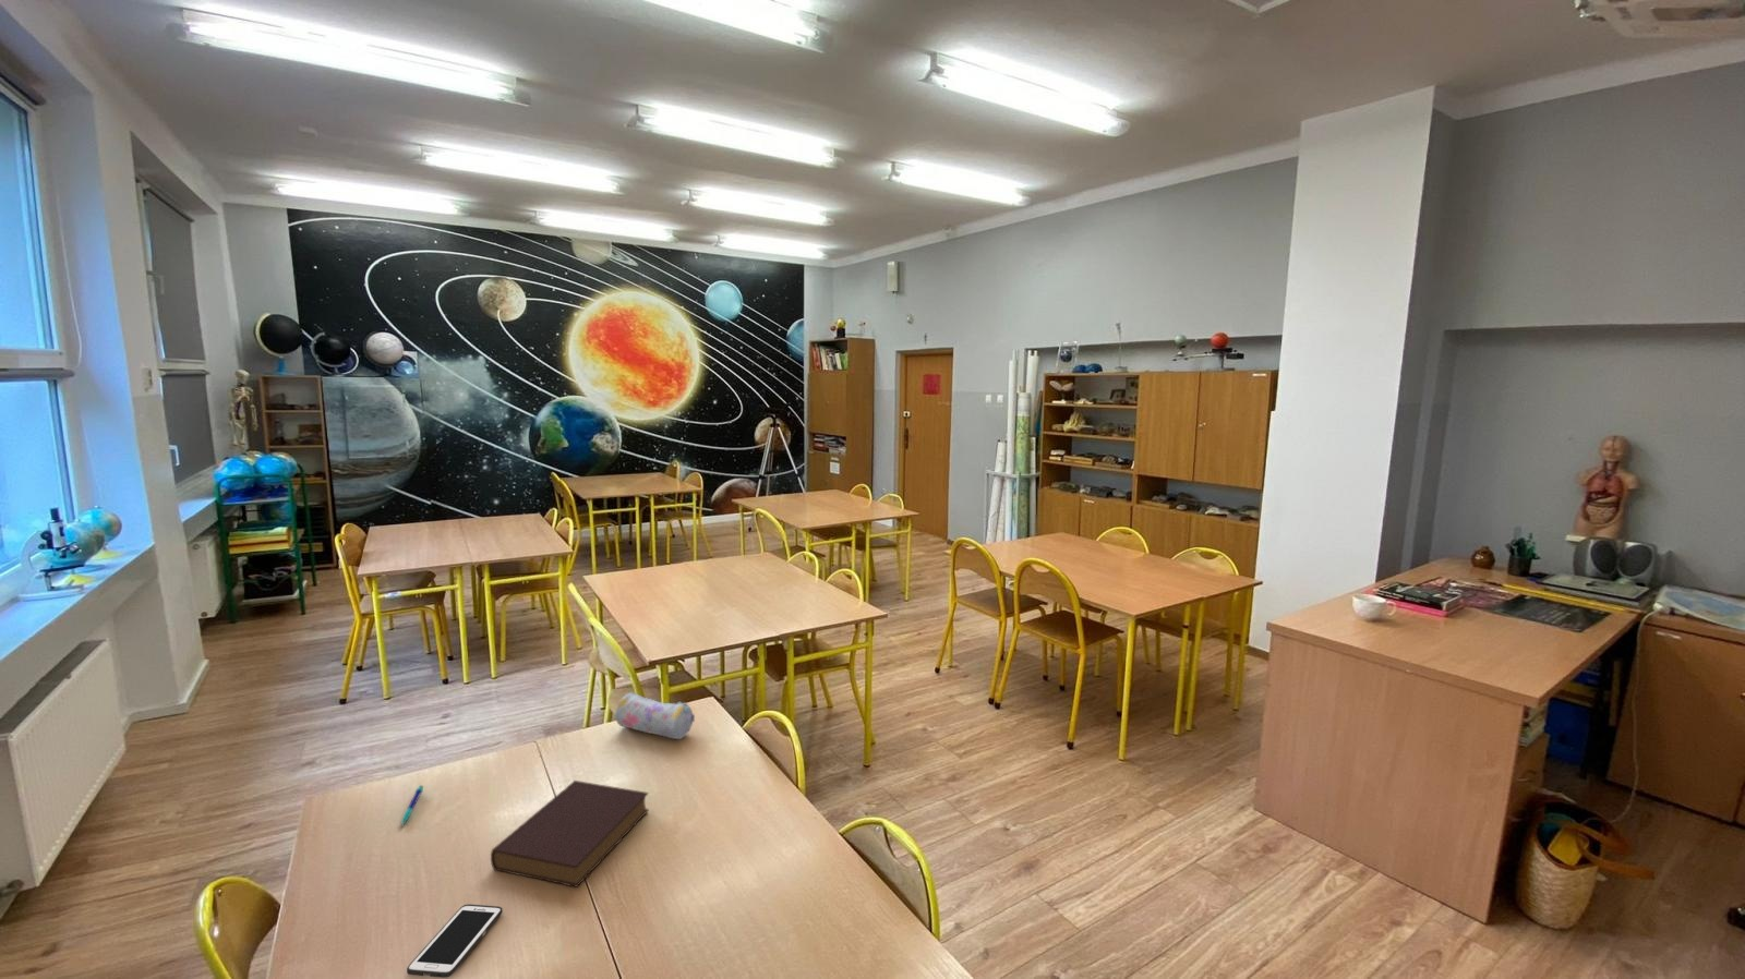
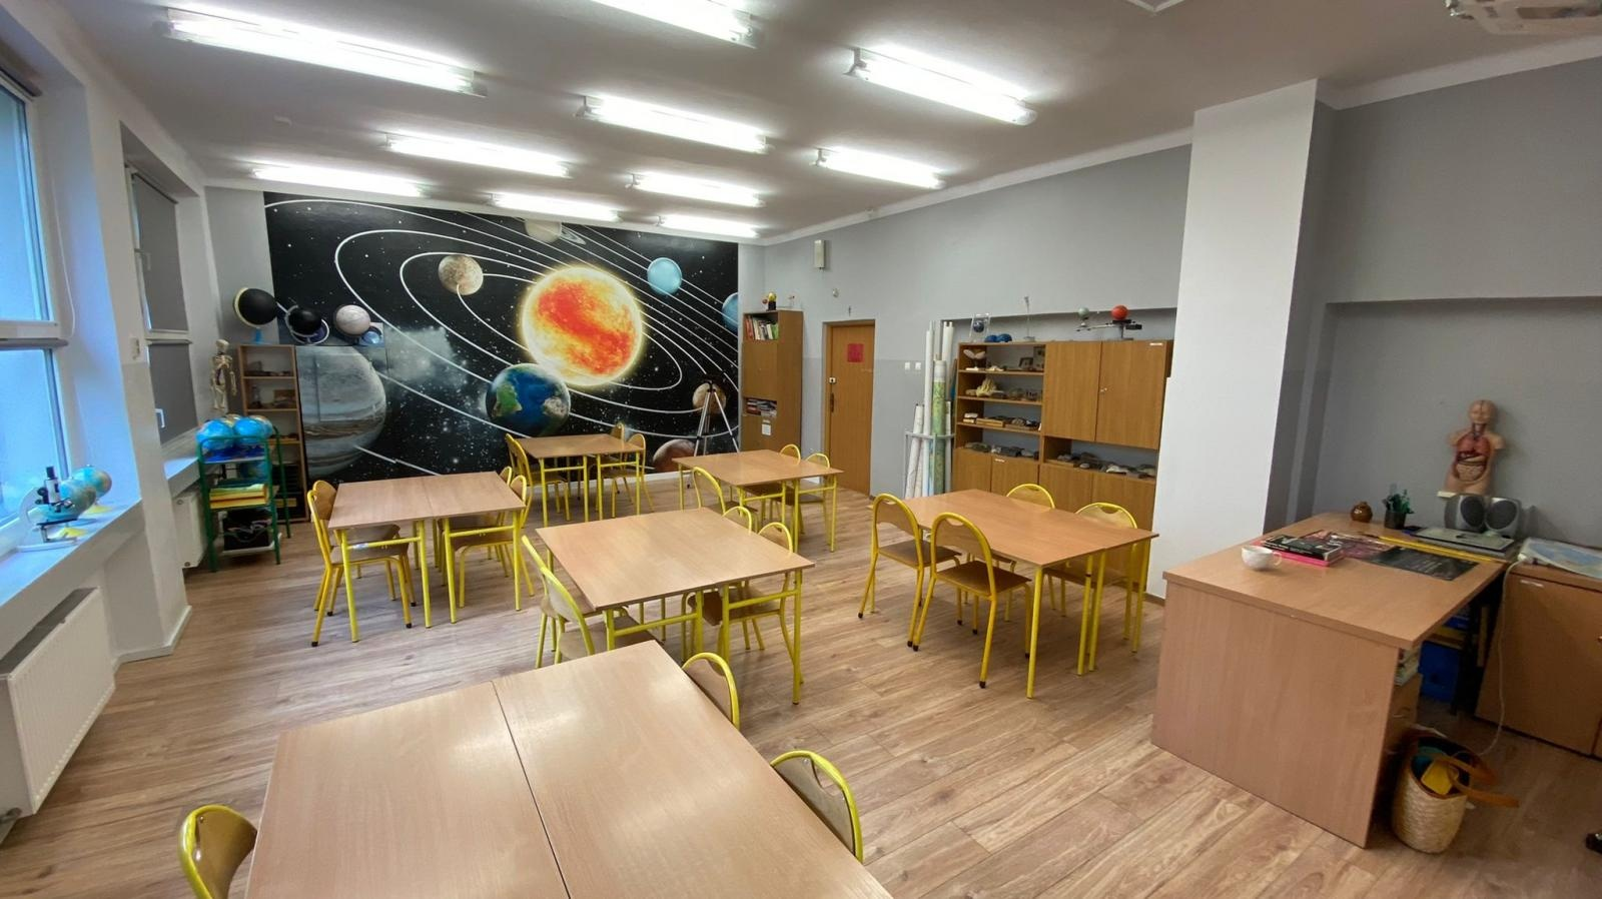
- cell phone (457, 938)
- pen (411, 804)
- pencil case (653, 715)
- book (575, 828)
